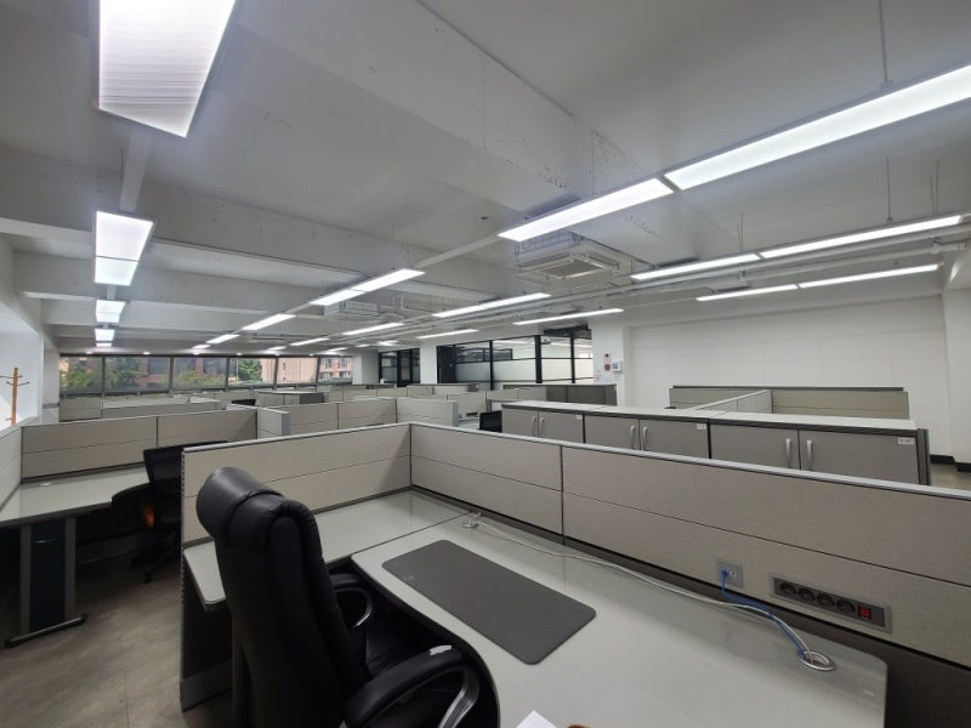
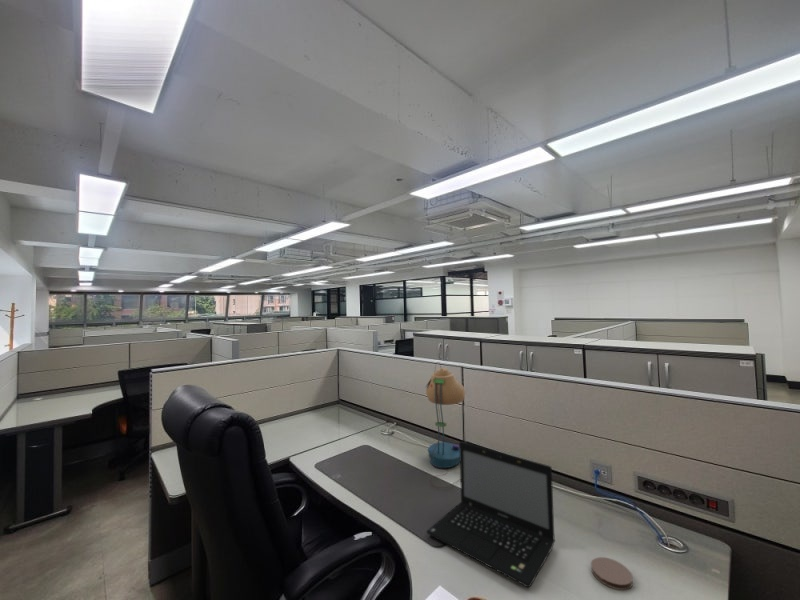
+ coaster (611, 572)
+ laptop (488, 502)
+ desk lamp (442, 415)
